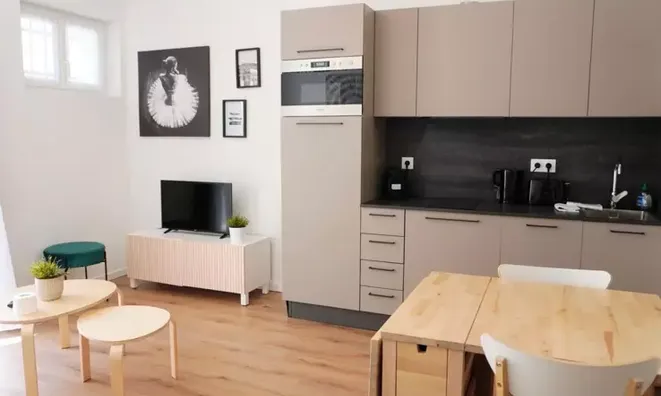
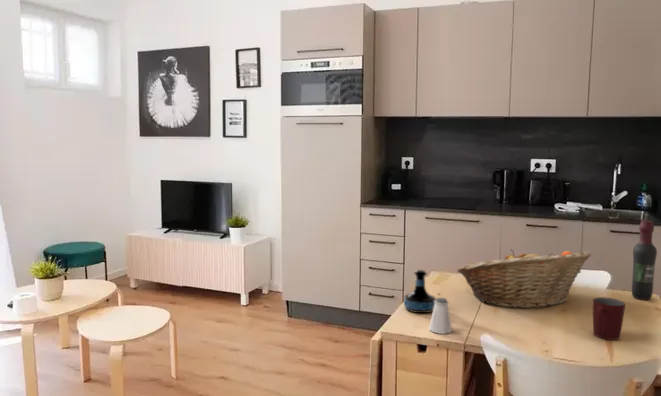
+ fruit basket (523, 272)
+ mug (605, 319)
+ wine bottle (644, 259)
+ tequila bottle (420, 289)
+ saltshaker (440, 314)
